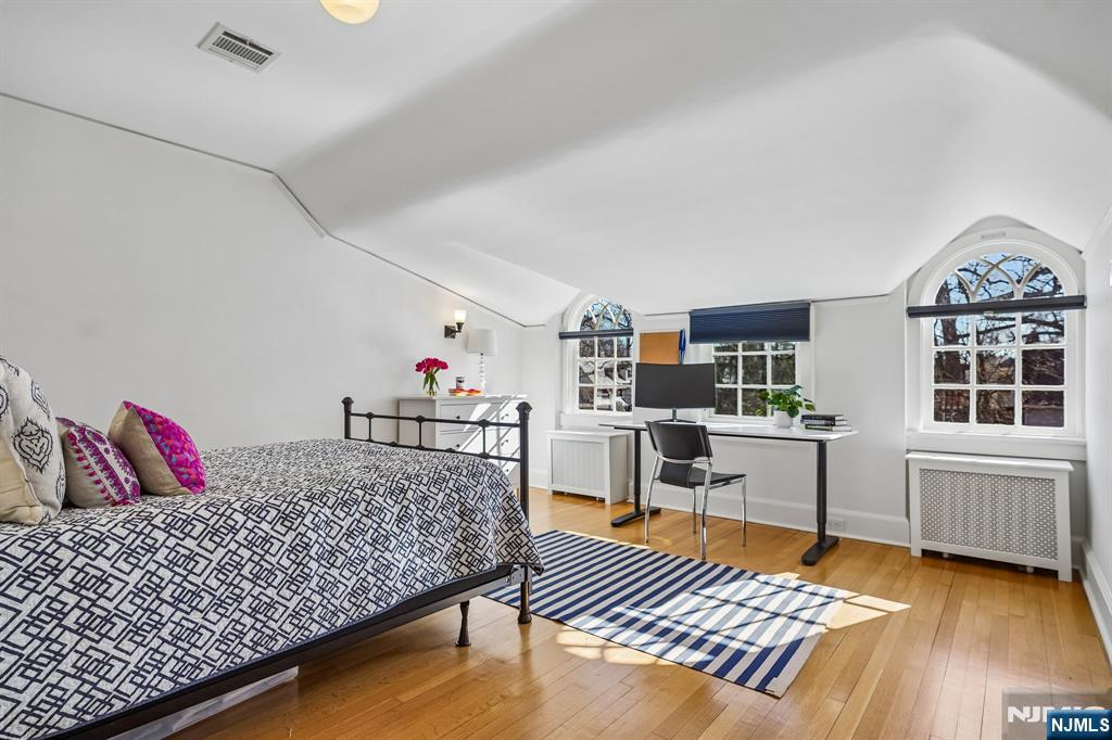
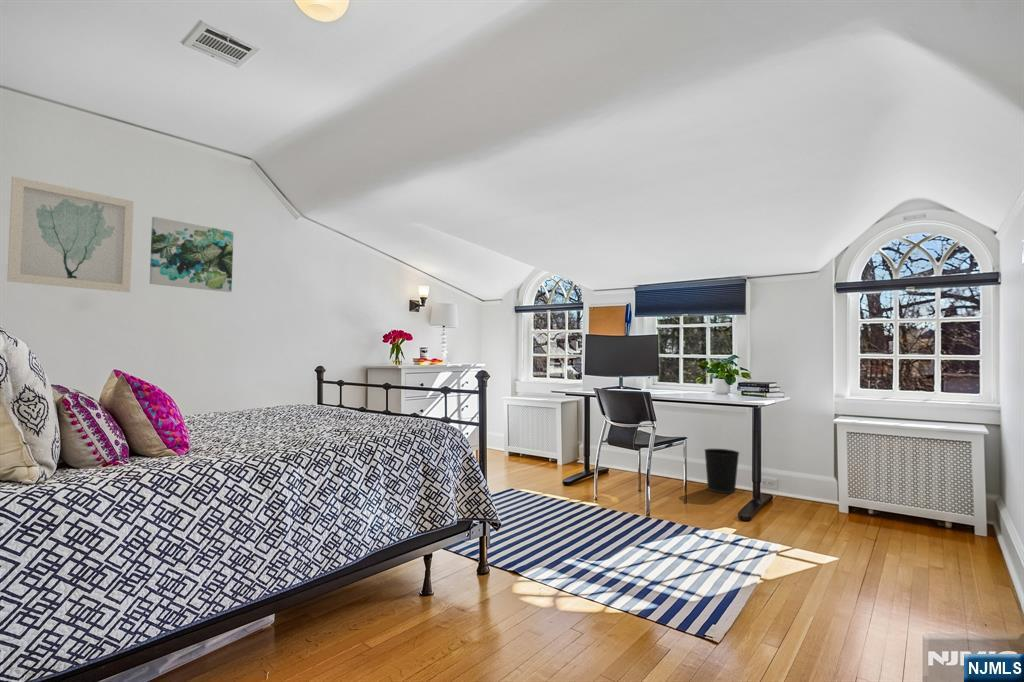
+ wall art (75, 238)
+ wall art (193, 256)
+ wastebasket (721, 470)
